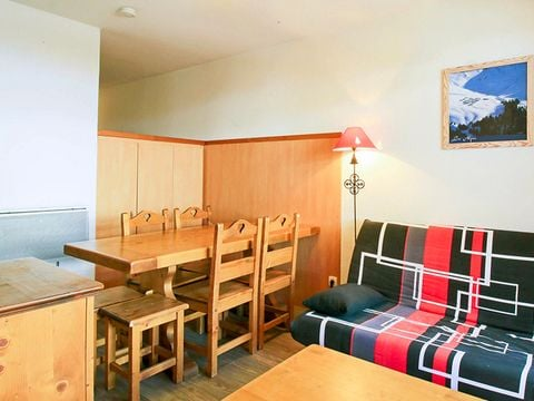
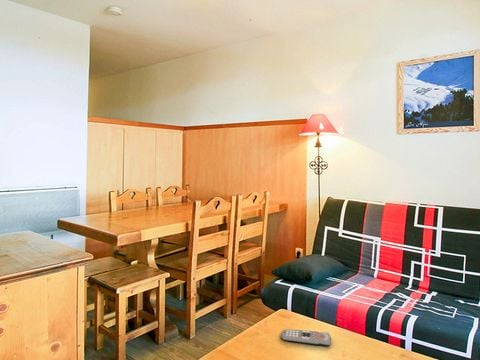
+ remote control (305, 336)
